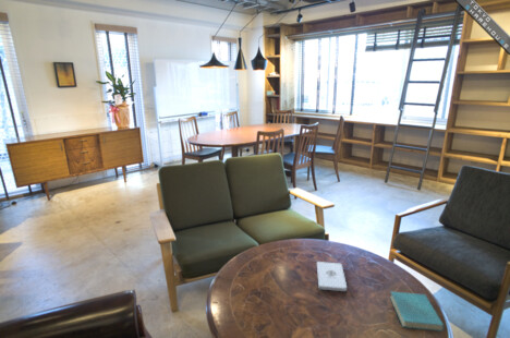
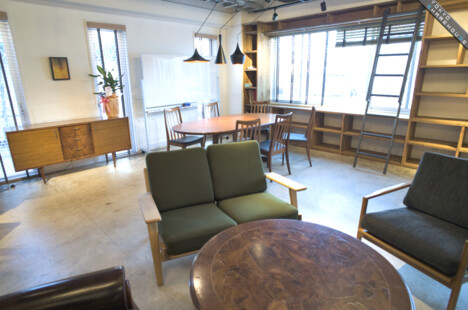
- book (414, 310)
- notepad (330, 275)
